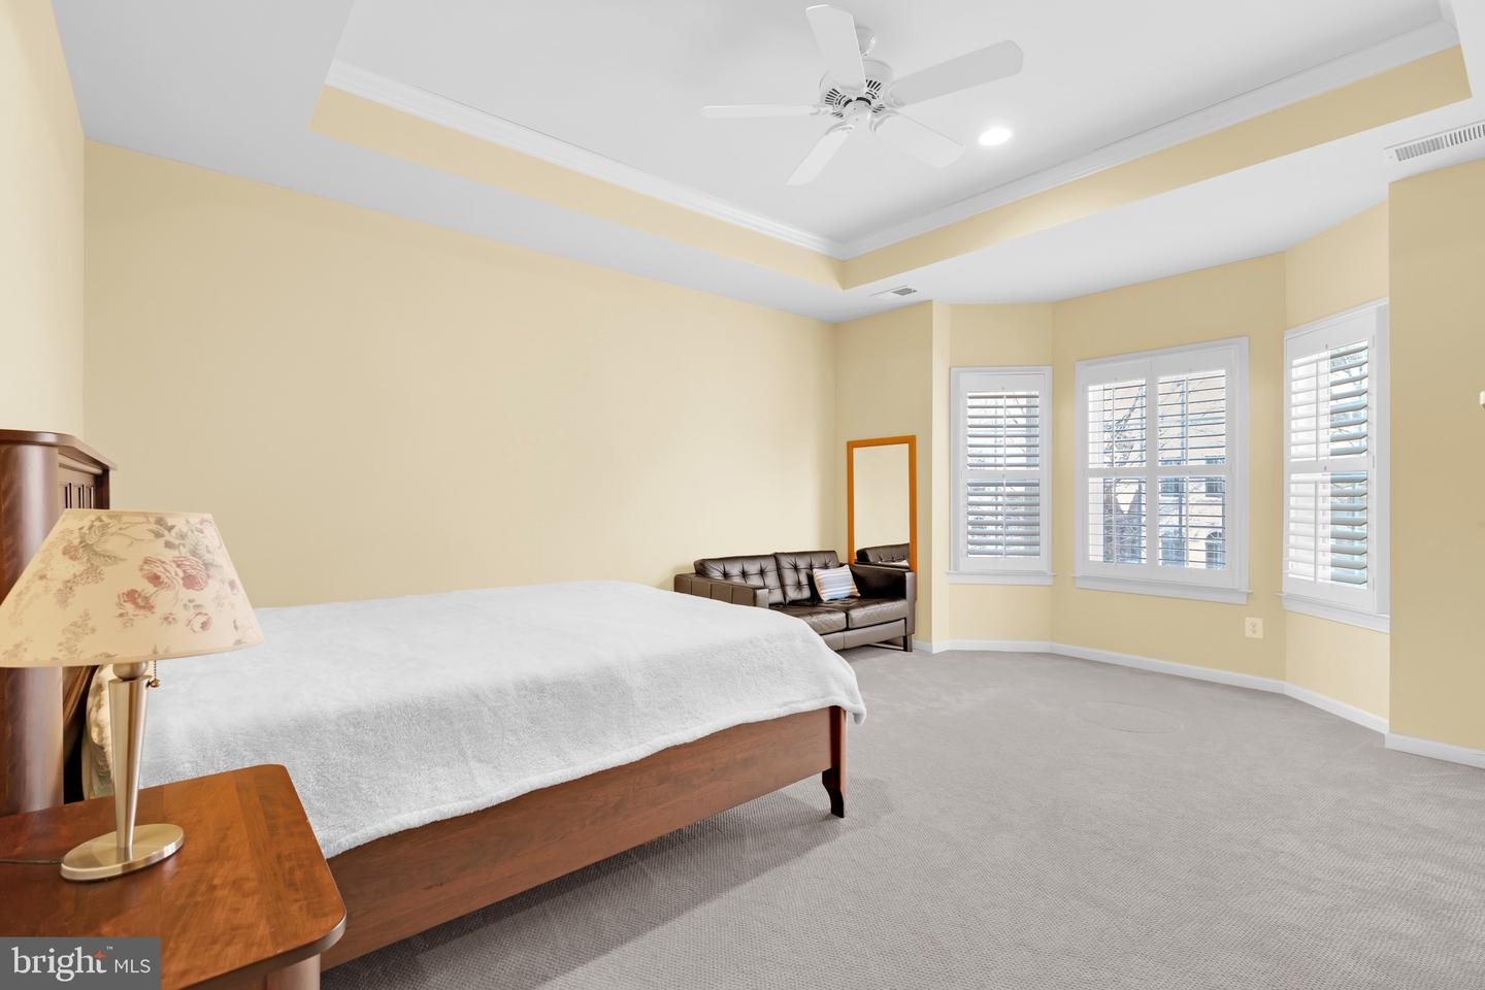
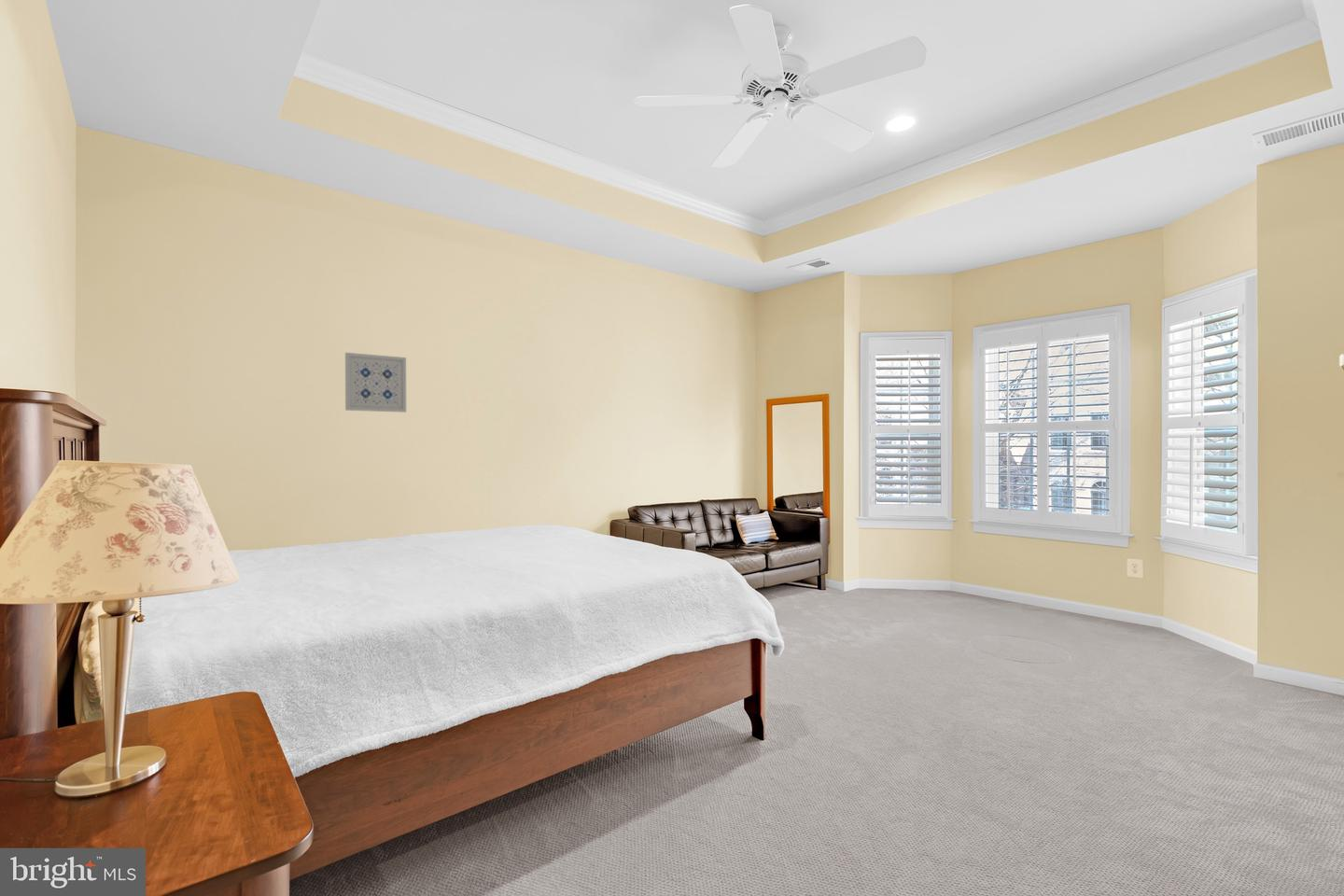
+ wall art (376, 383)
